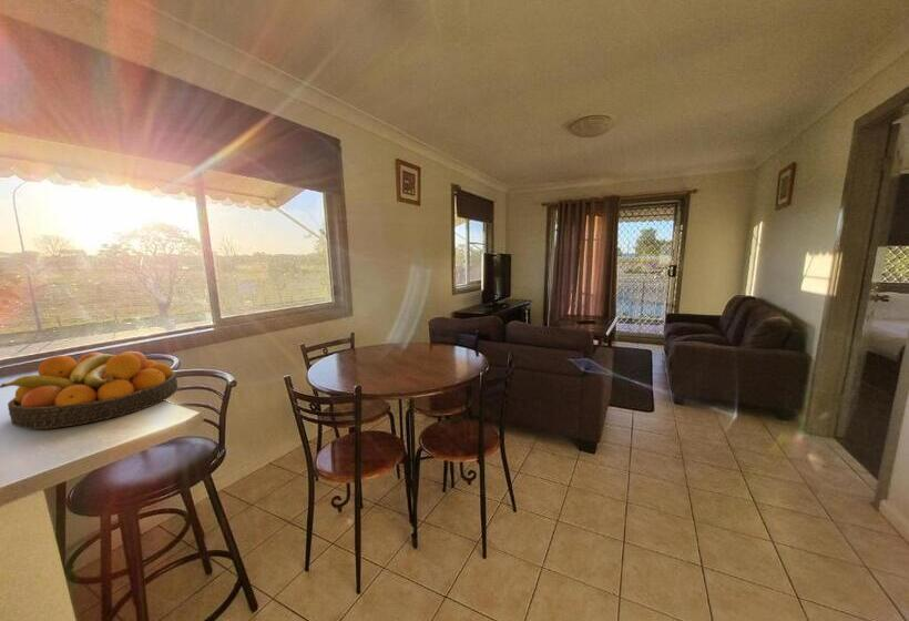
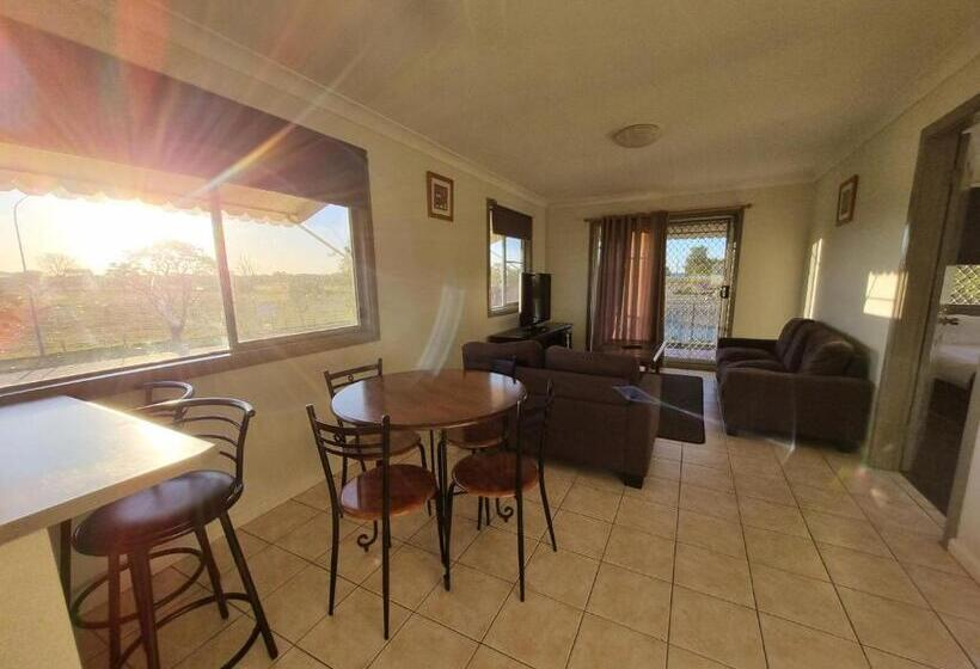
- fruit bowl (101, 377)
